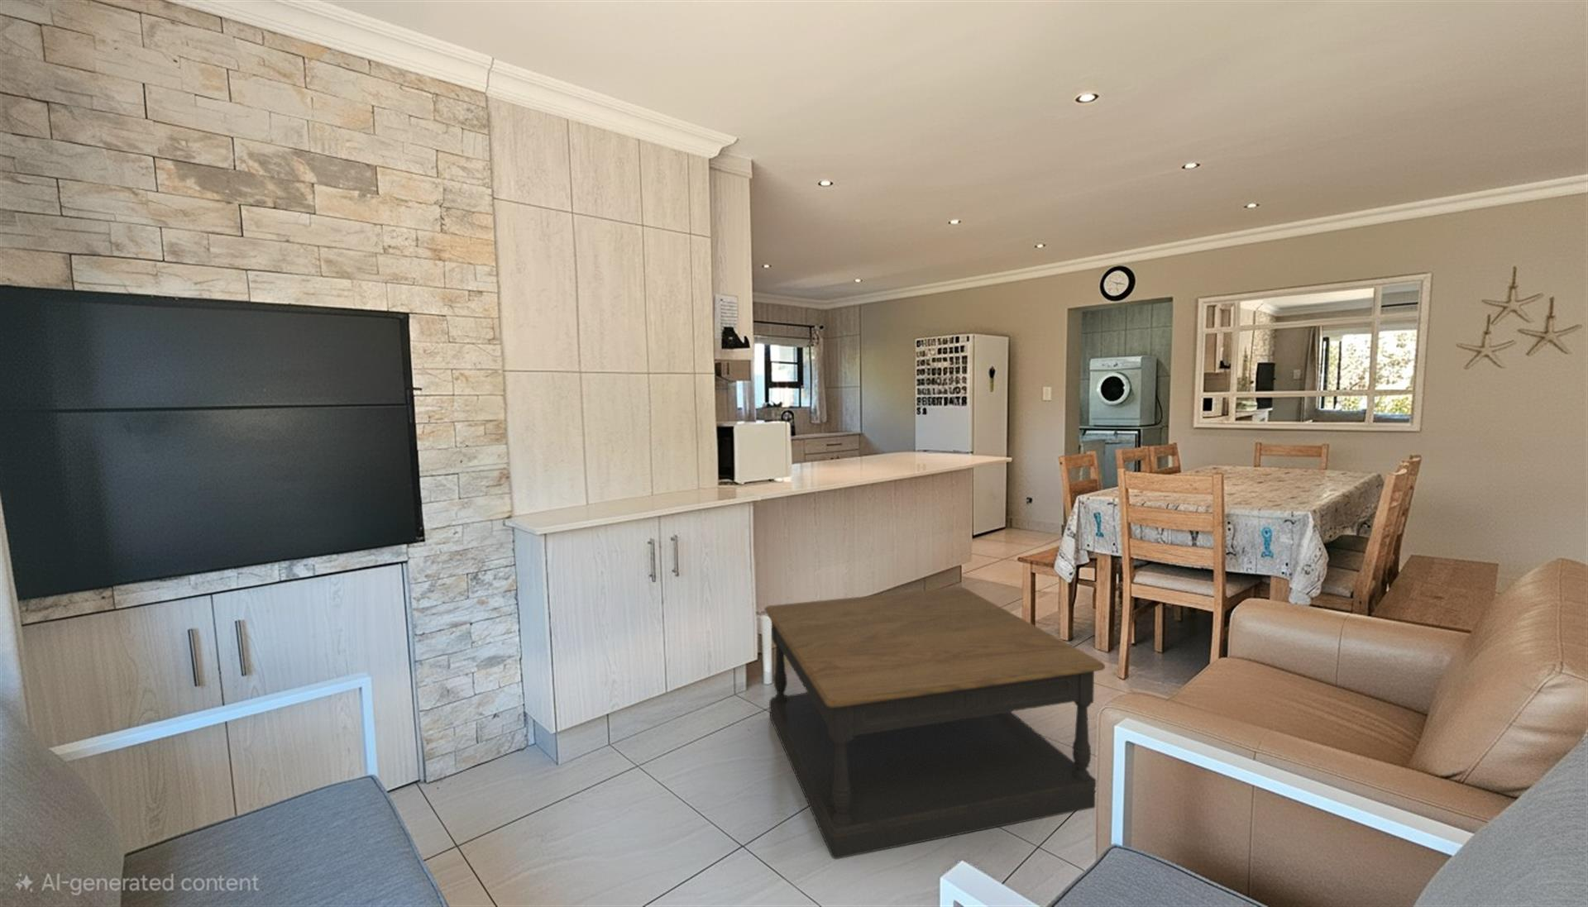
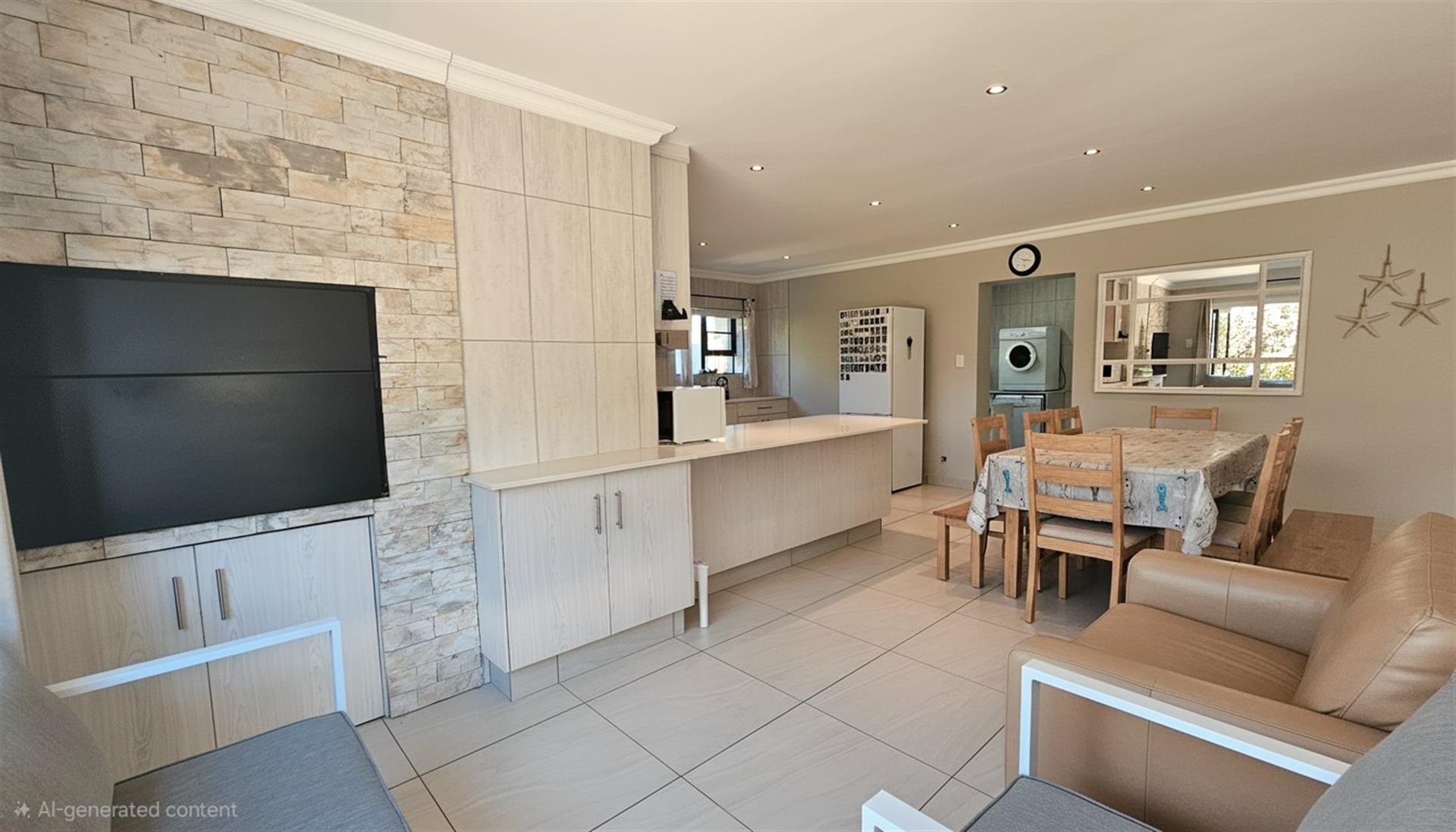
- coffee table (912, 693)
